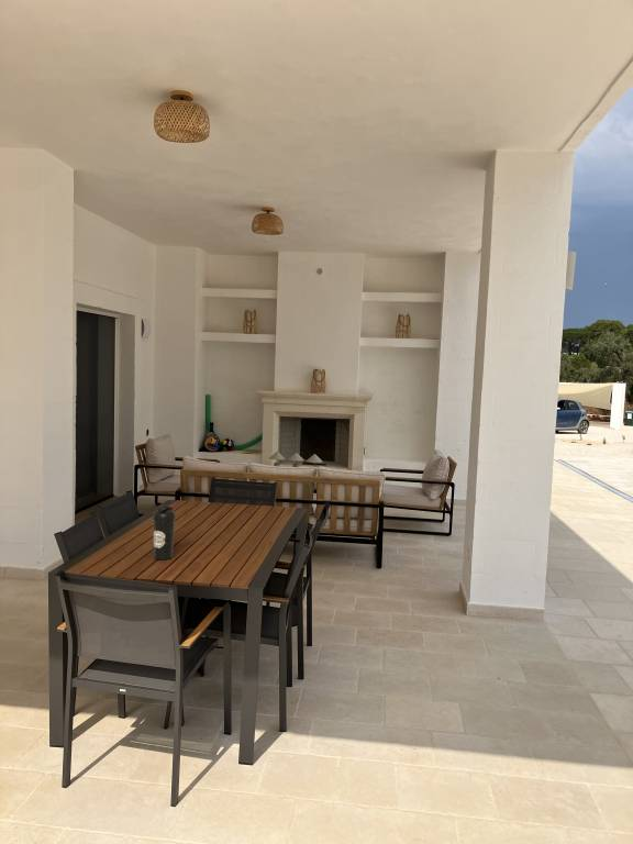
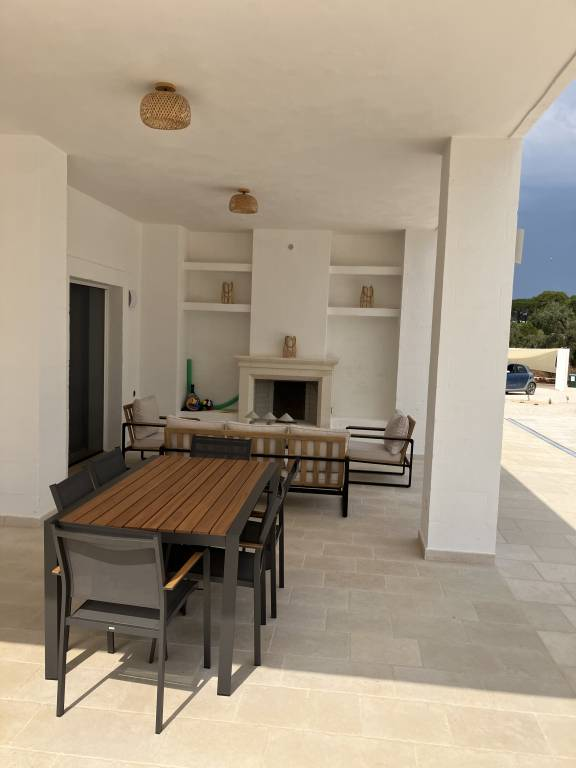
- water bottle (164, 532)
